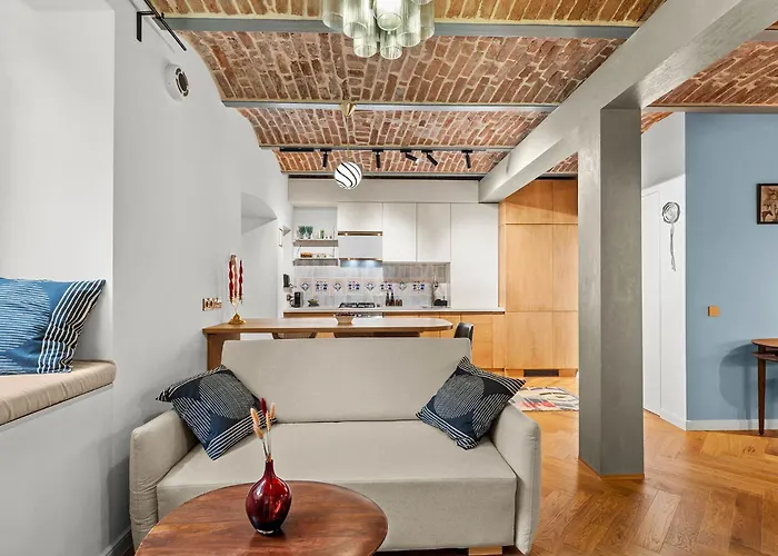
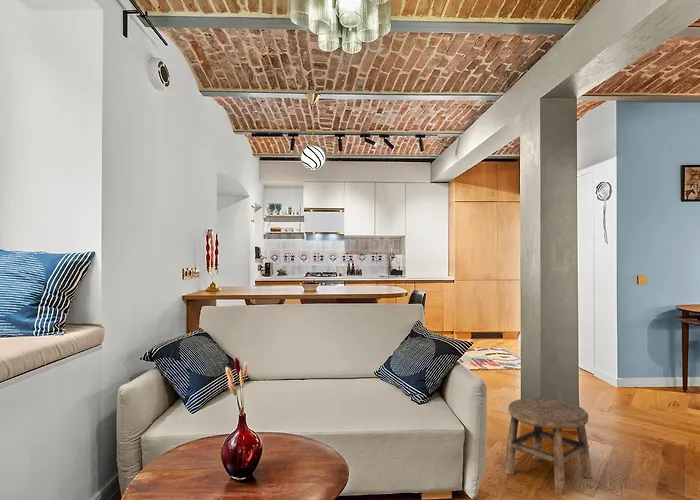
+ stool (548, 439)
